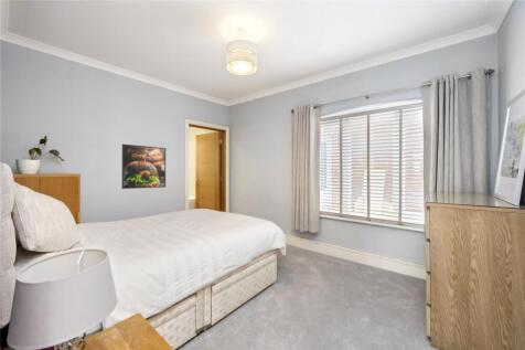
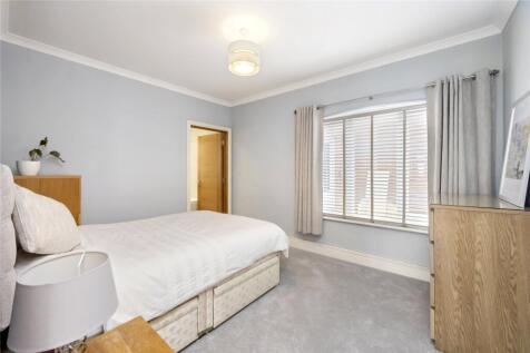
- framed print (144, 167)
